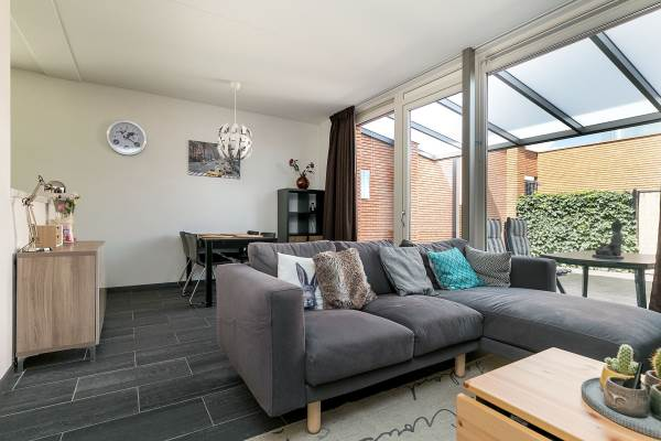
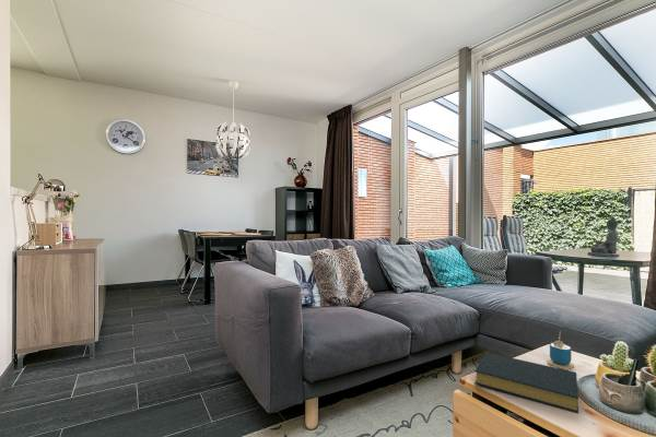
+ cup (560, 349)
+ hardback book (525, 377)
